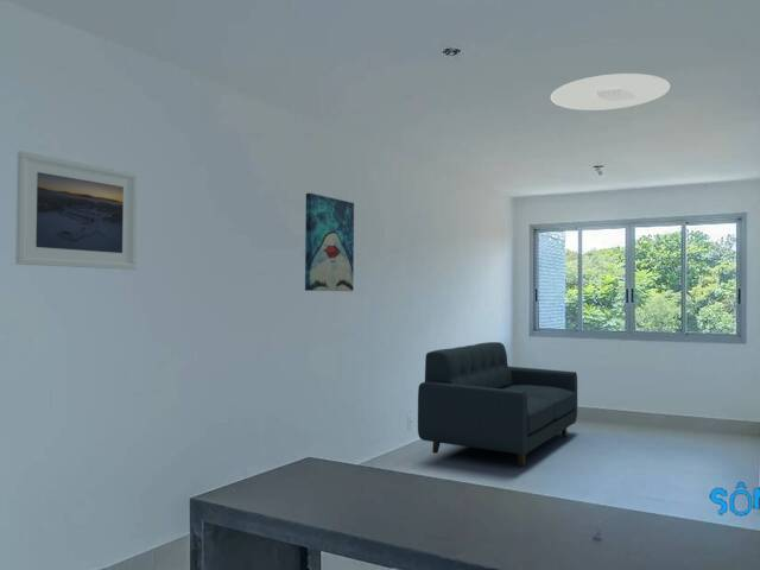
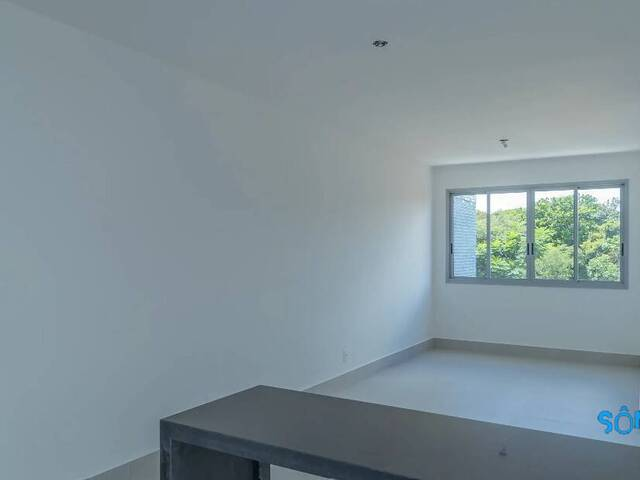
- sofa (504, 395)
- ceiling light (608, 88)
- wall art (330, 243)
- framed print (81, 215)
